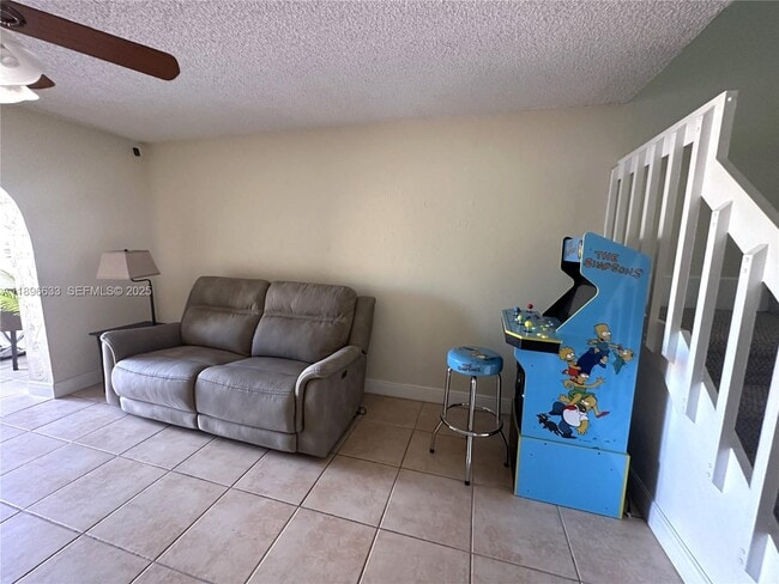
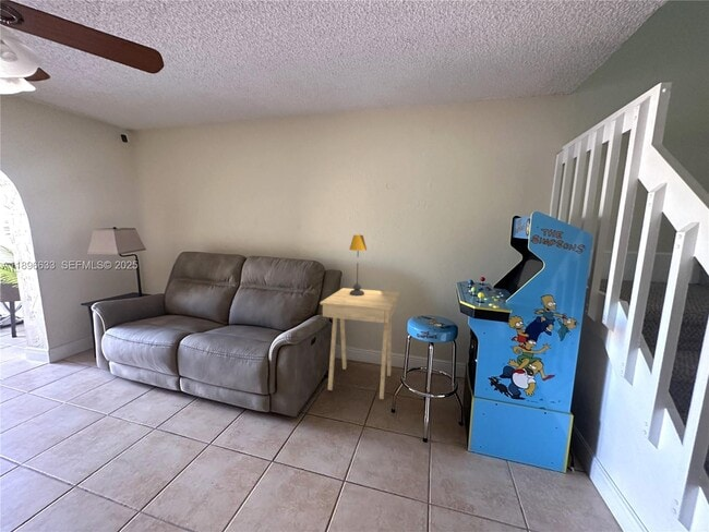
+ table lamp (357, 265)
+ side table (345, 340)
